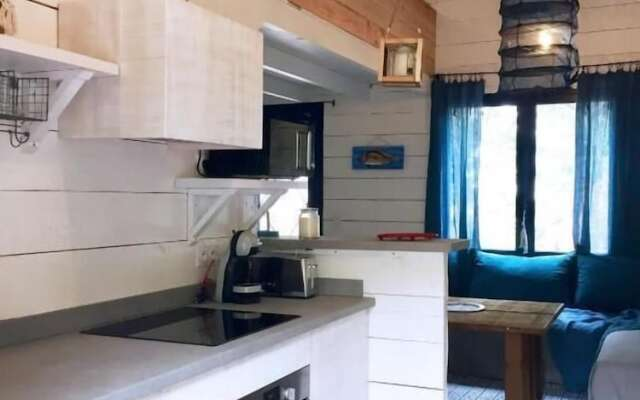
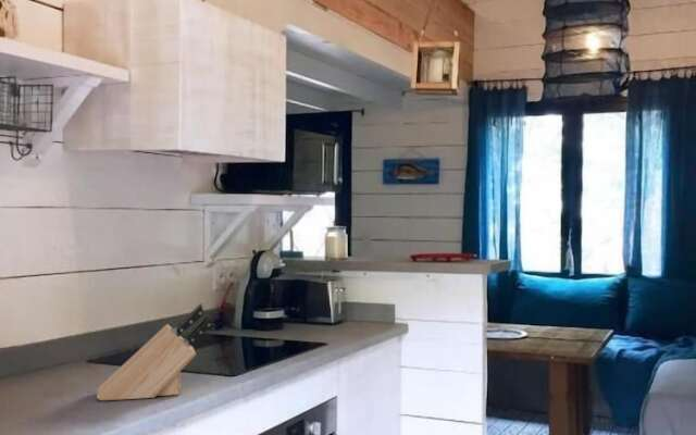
+ knife block (154, 349)
